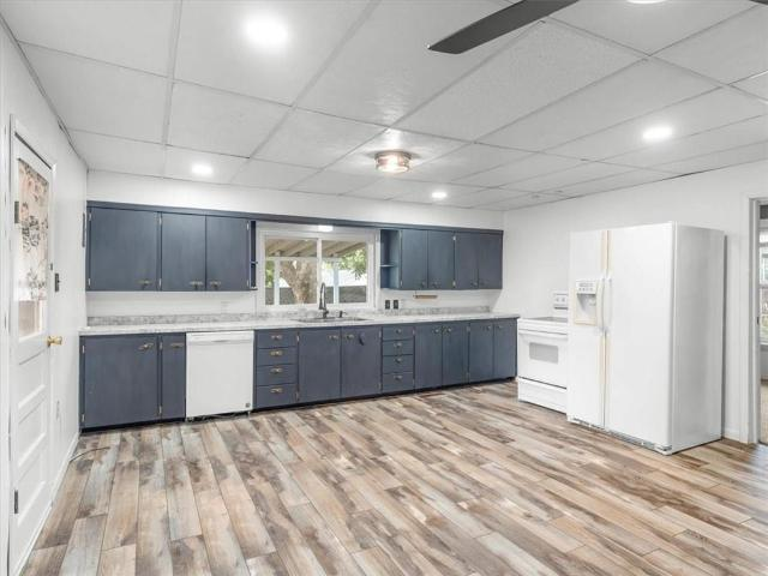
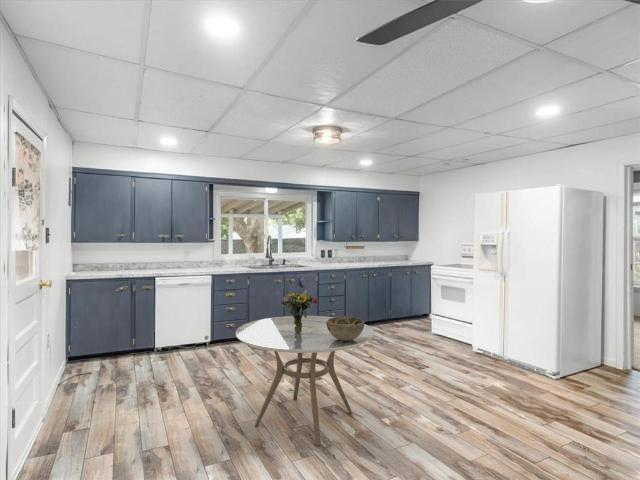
+ dining table (304, 374)
+ decorative bowl (345, 329)
+ bouquet (298, 311)
